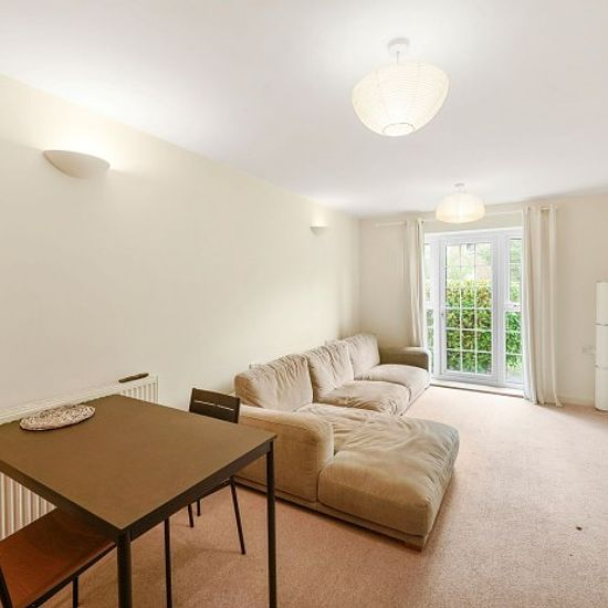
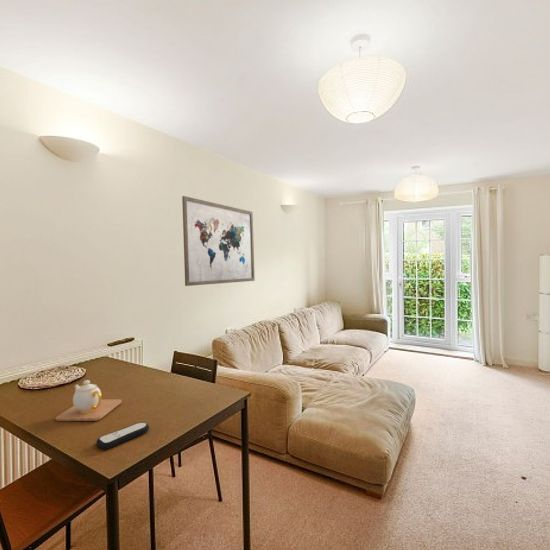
+ remote control (124, 434)
+ teapot (89, 394)
+ wall art (223, 244)
